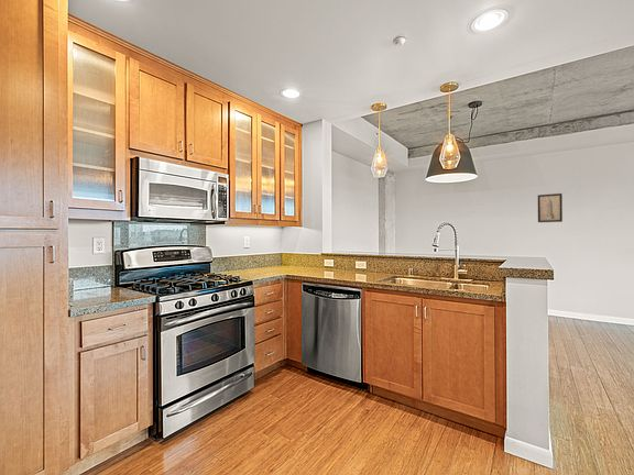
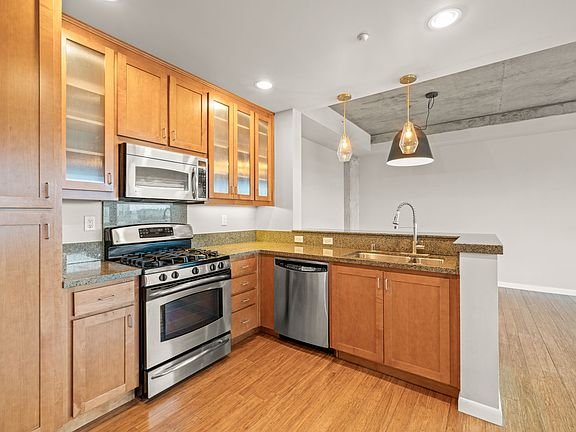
- wall art (549, 208)
